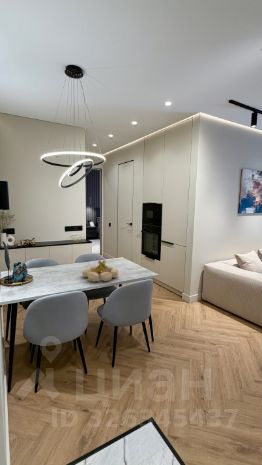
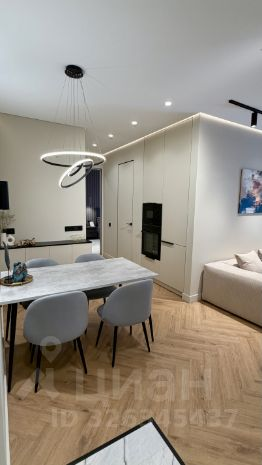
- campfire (100, 268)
